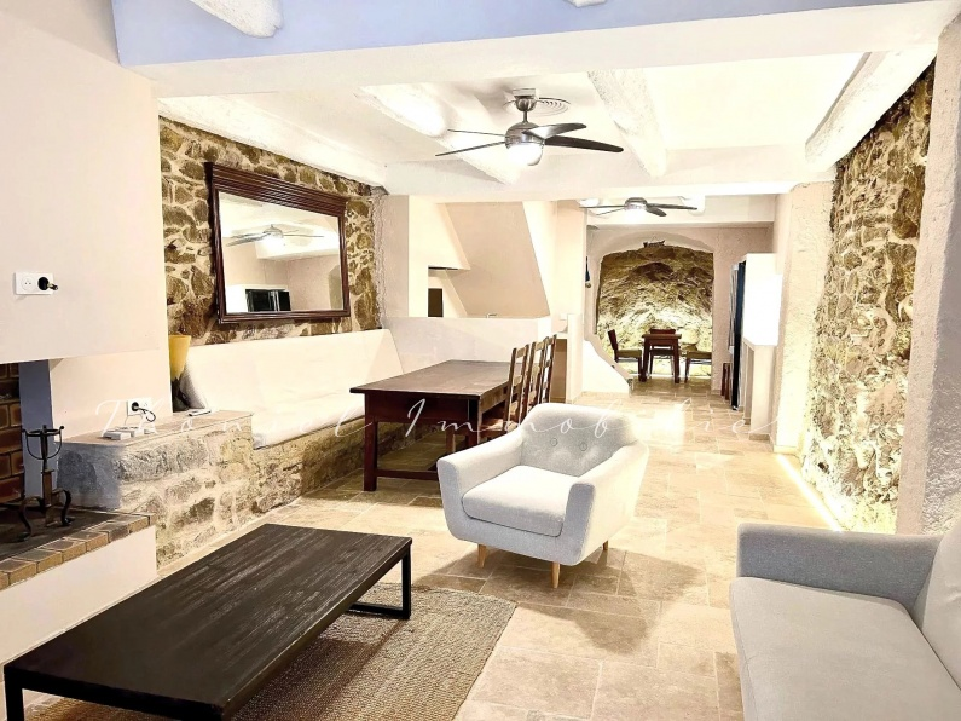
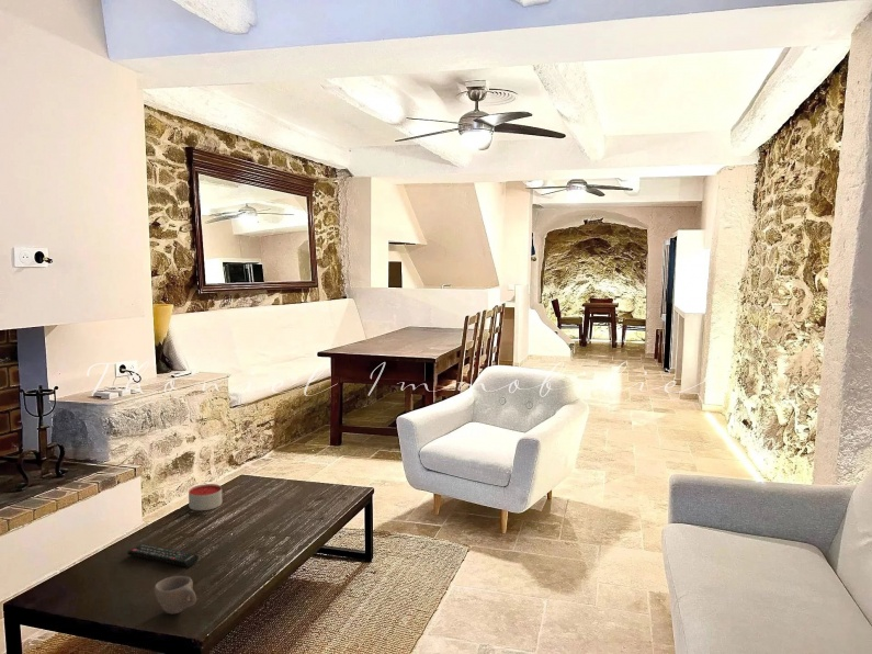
+ remote control (162, 555)
+ candle (205, 496)
+ cup (179, 597)
